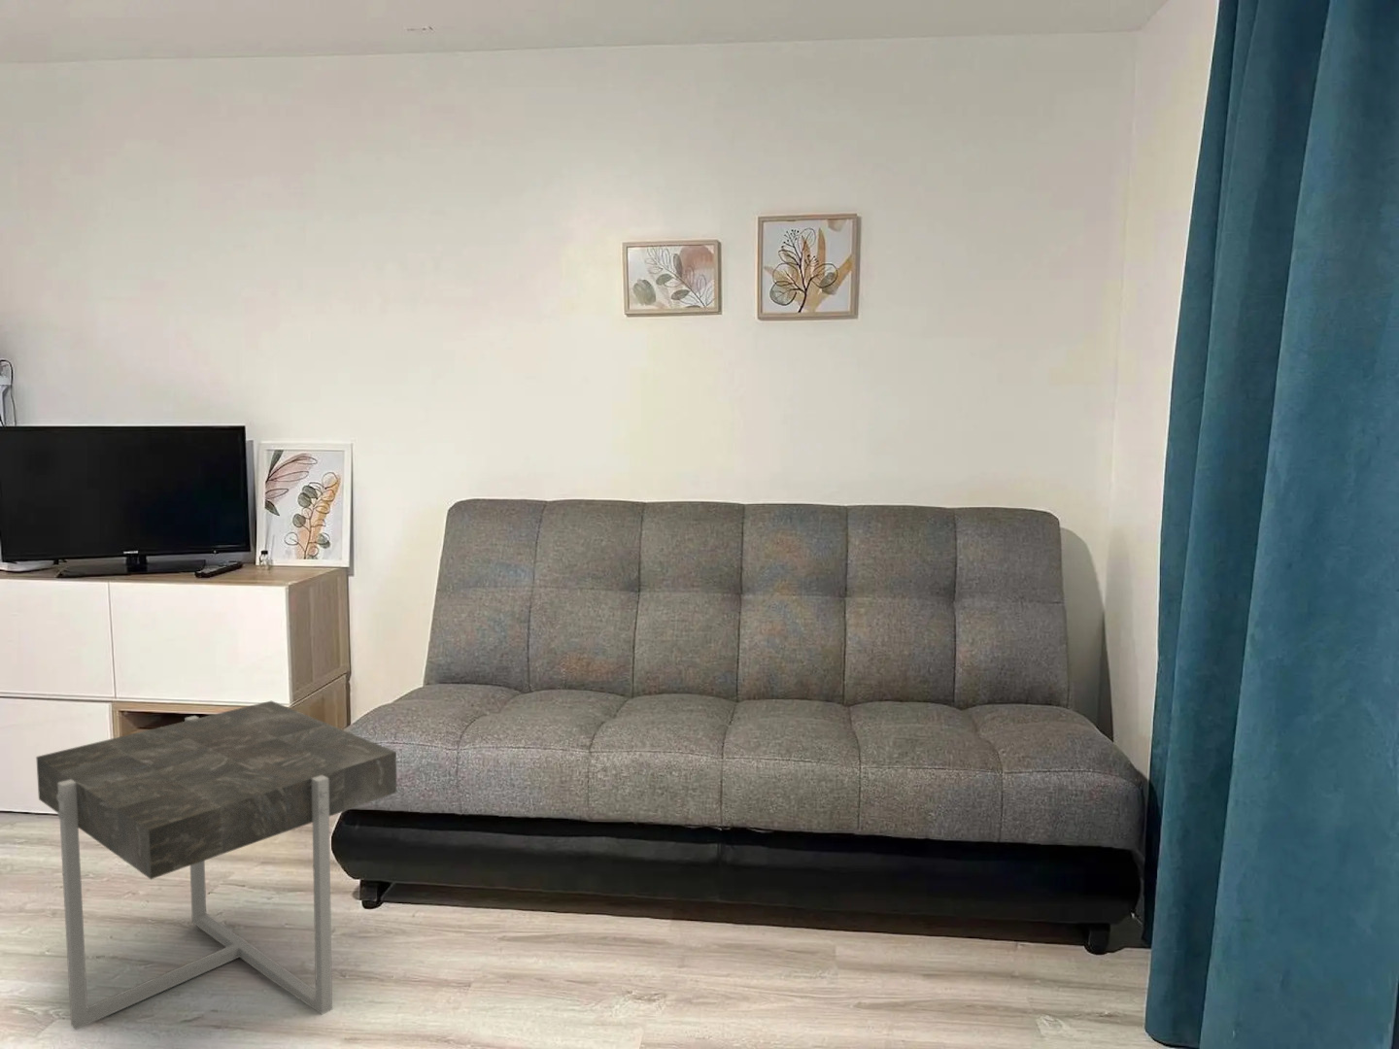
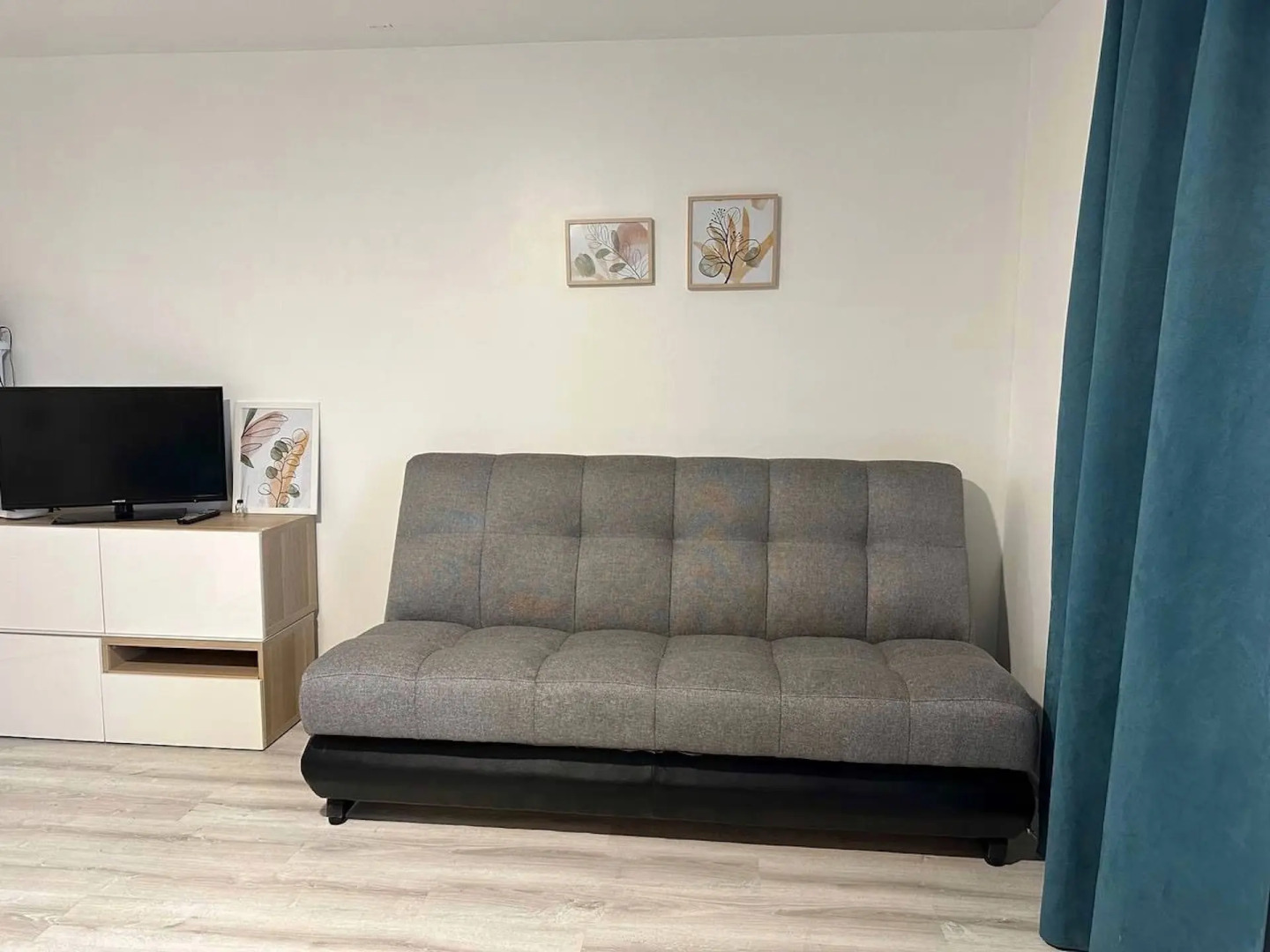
- side table (213, 856)
